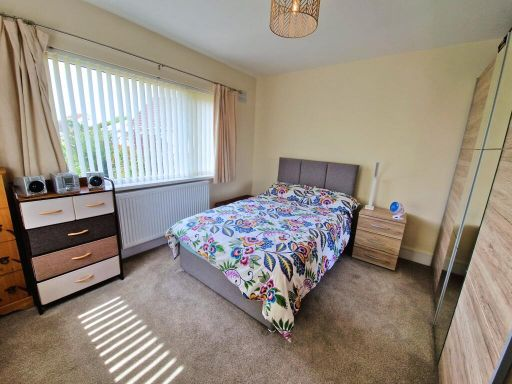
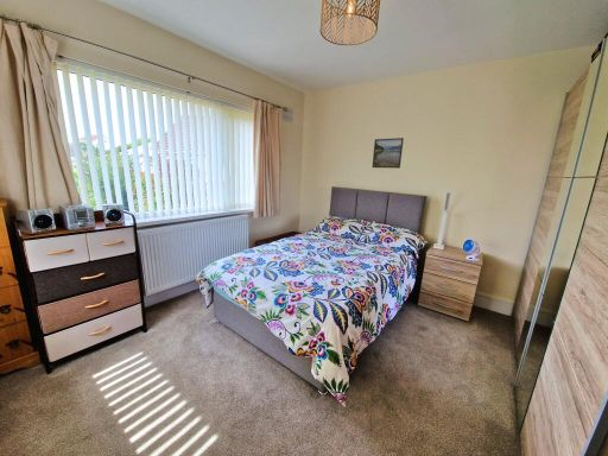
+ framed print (387, 153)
